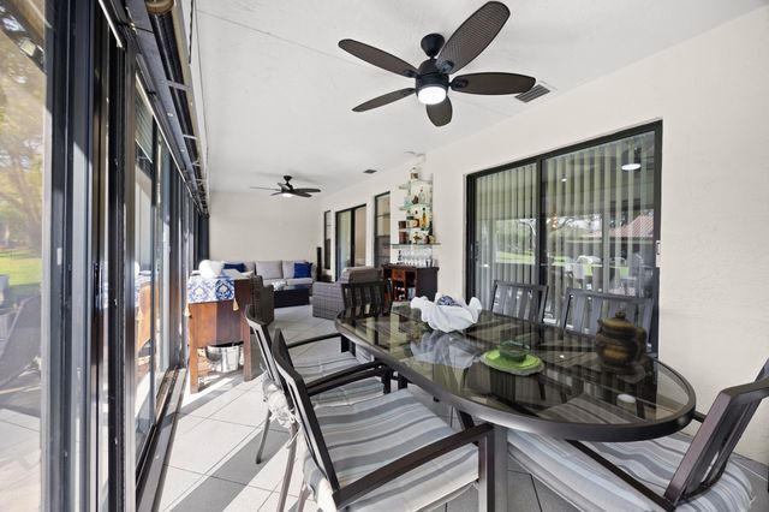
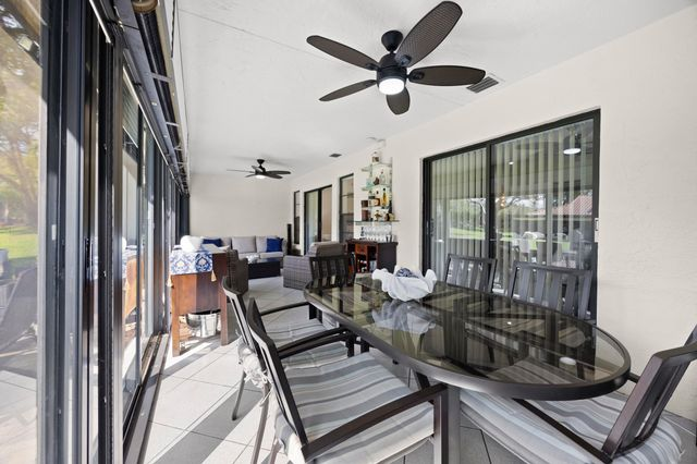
- teapot (618, 339)
- plant pot (511, 353)
